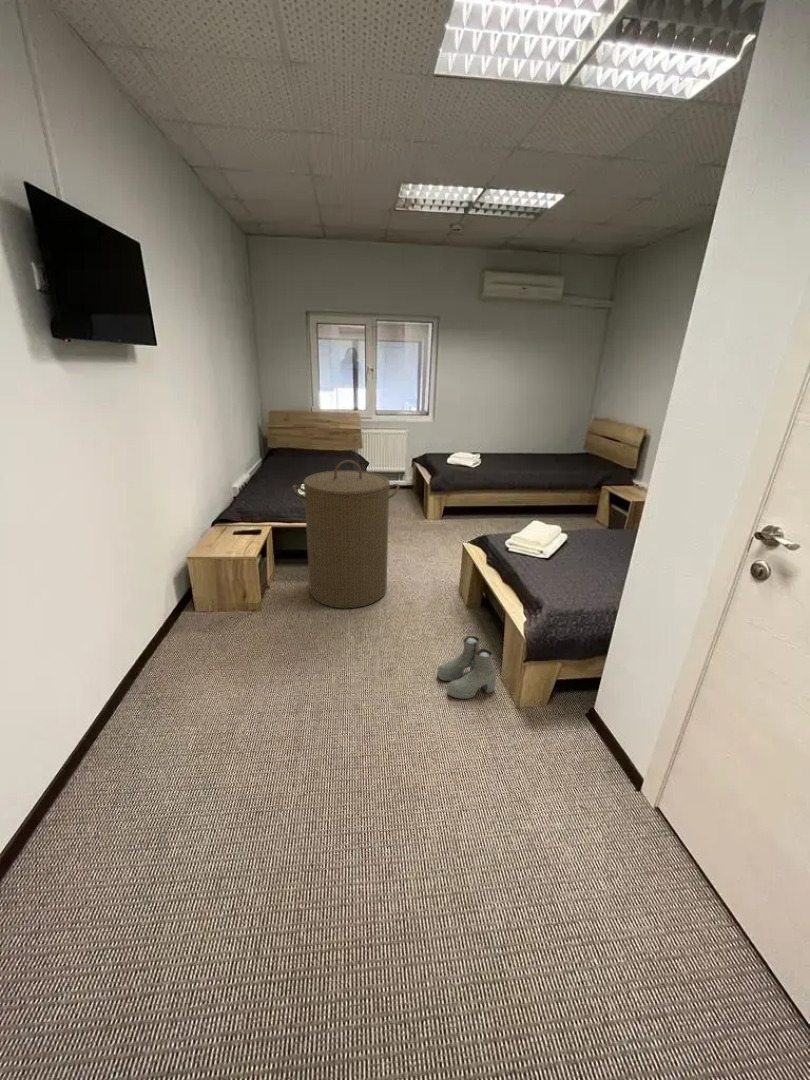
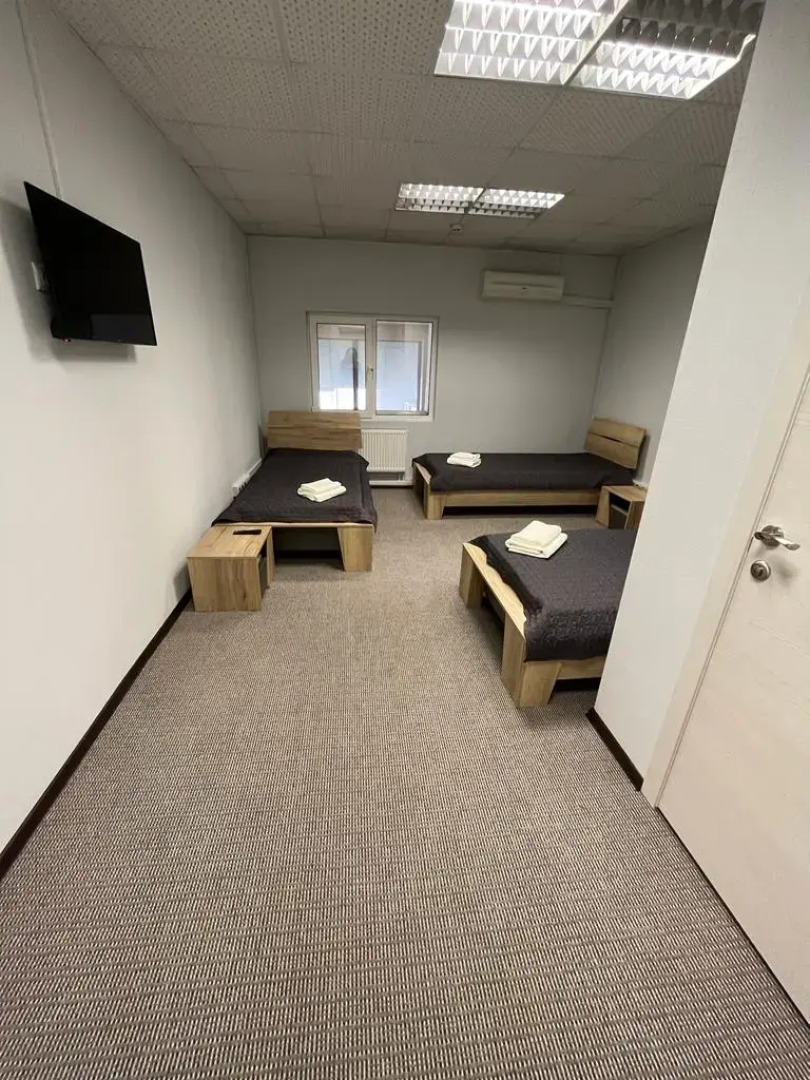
- boots (467, 665)
- laundry hamper (347, 528)
